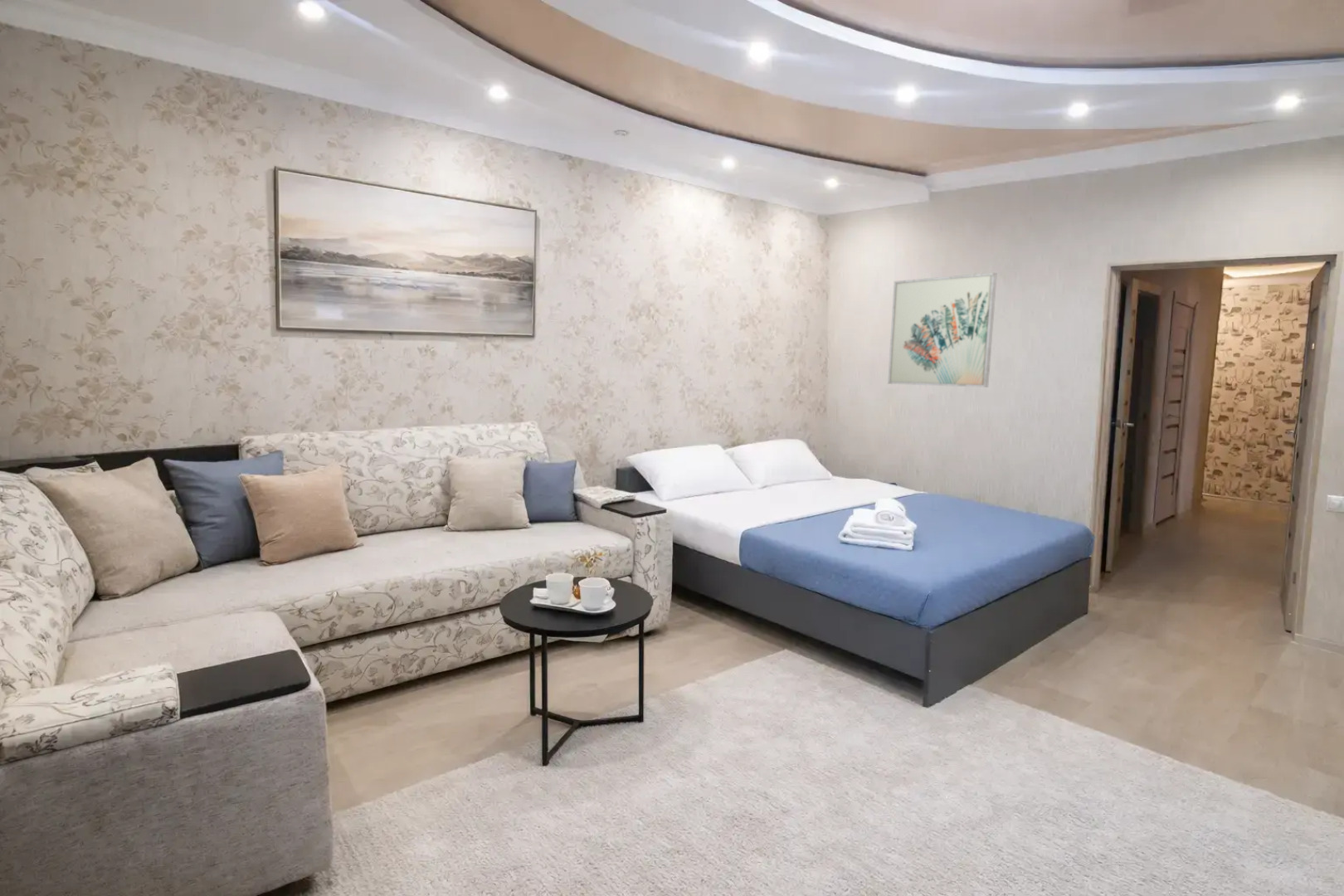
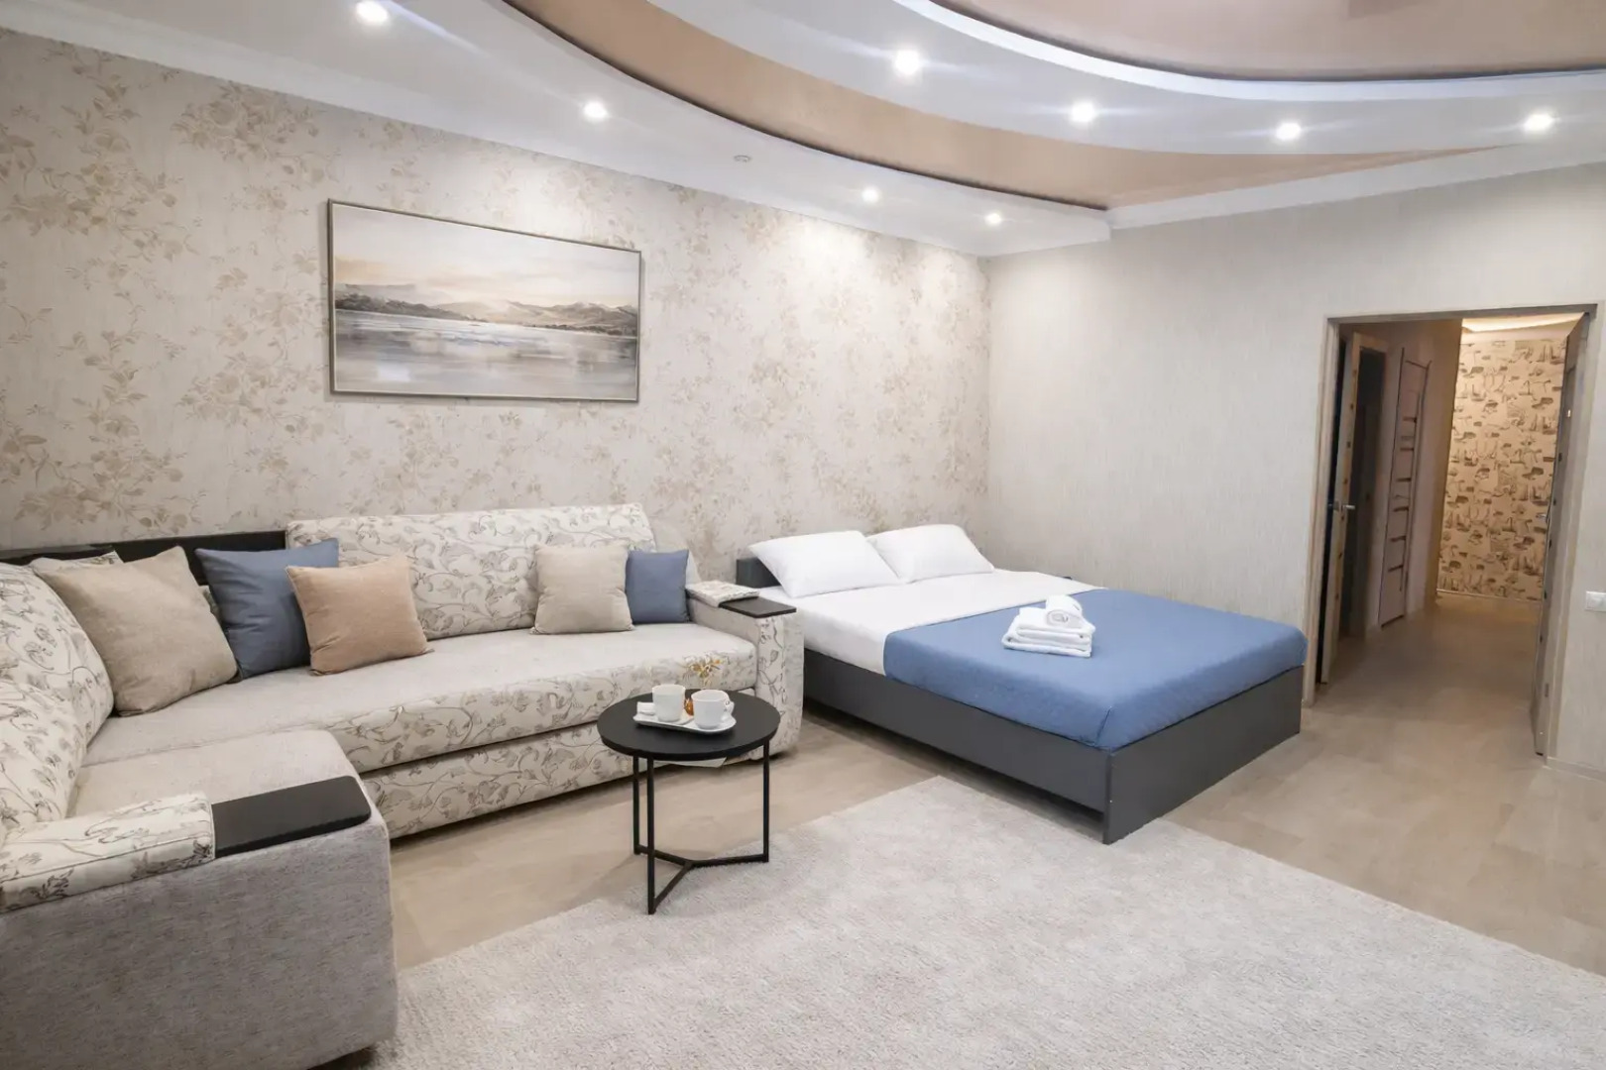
- wall art (938, 332)
